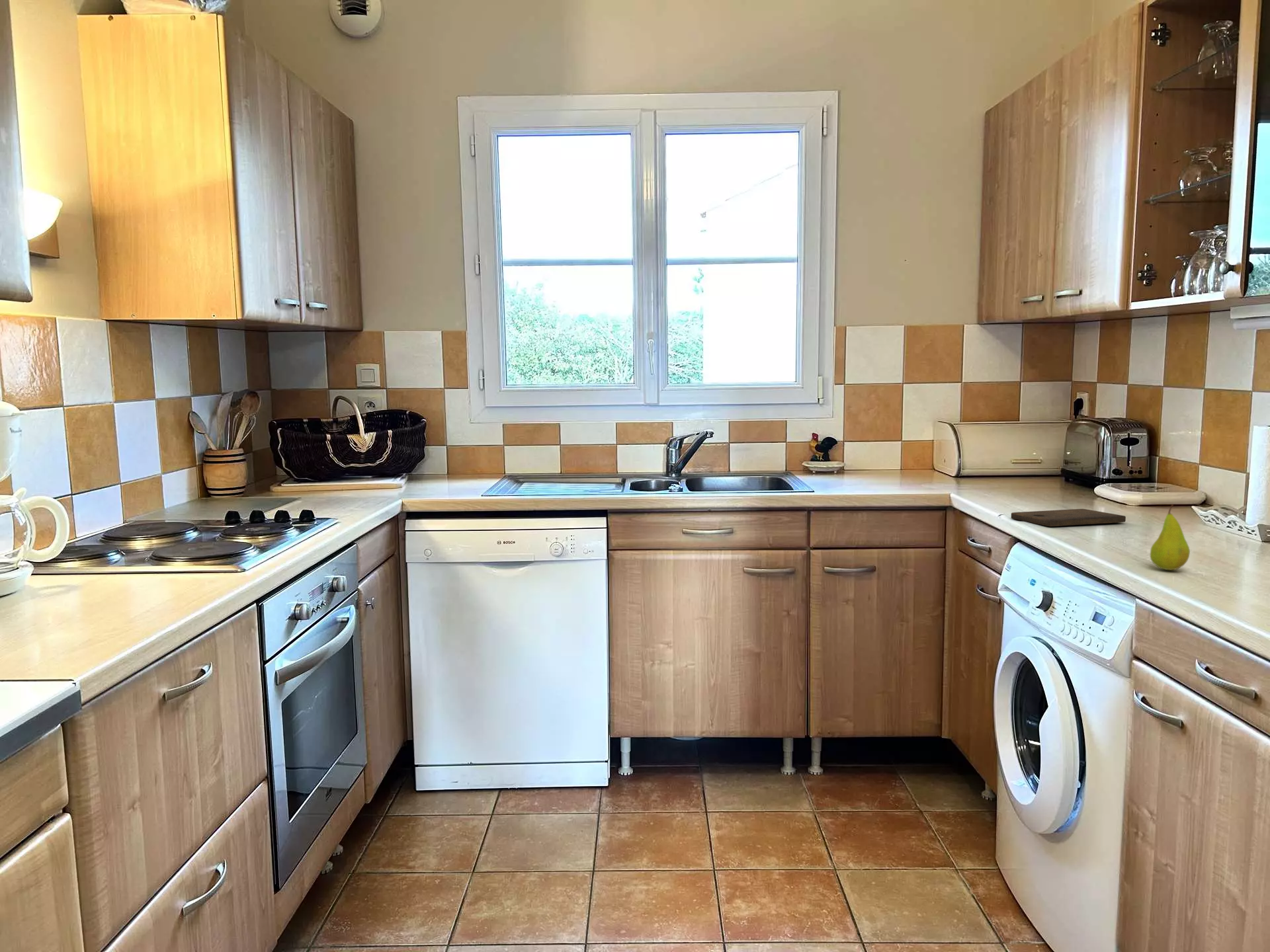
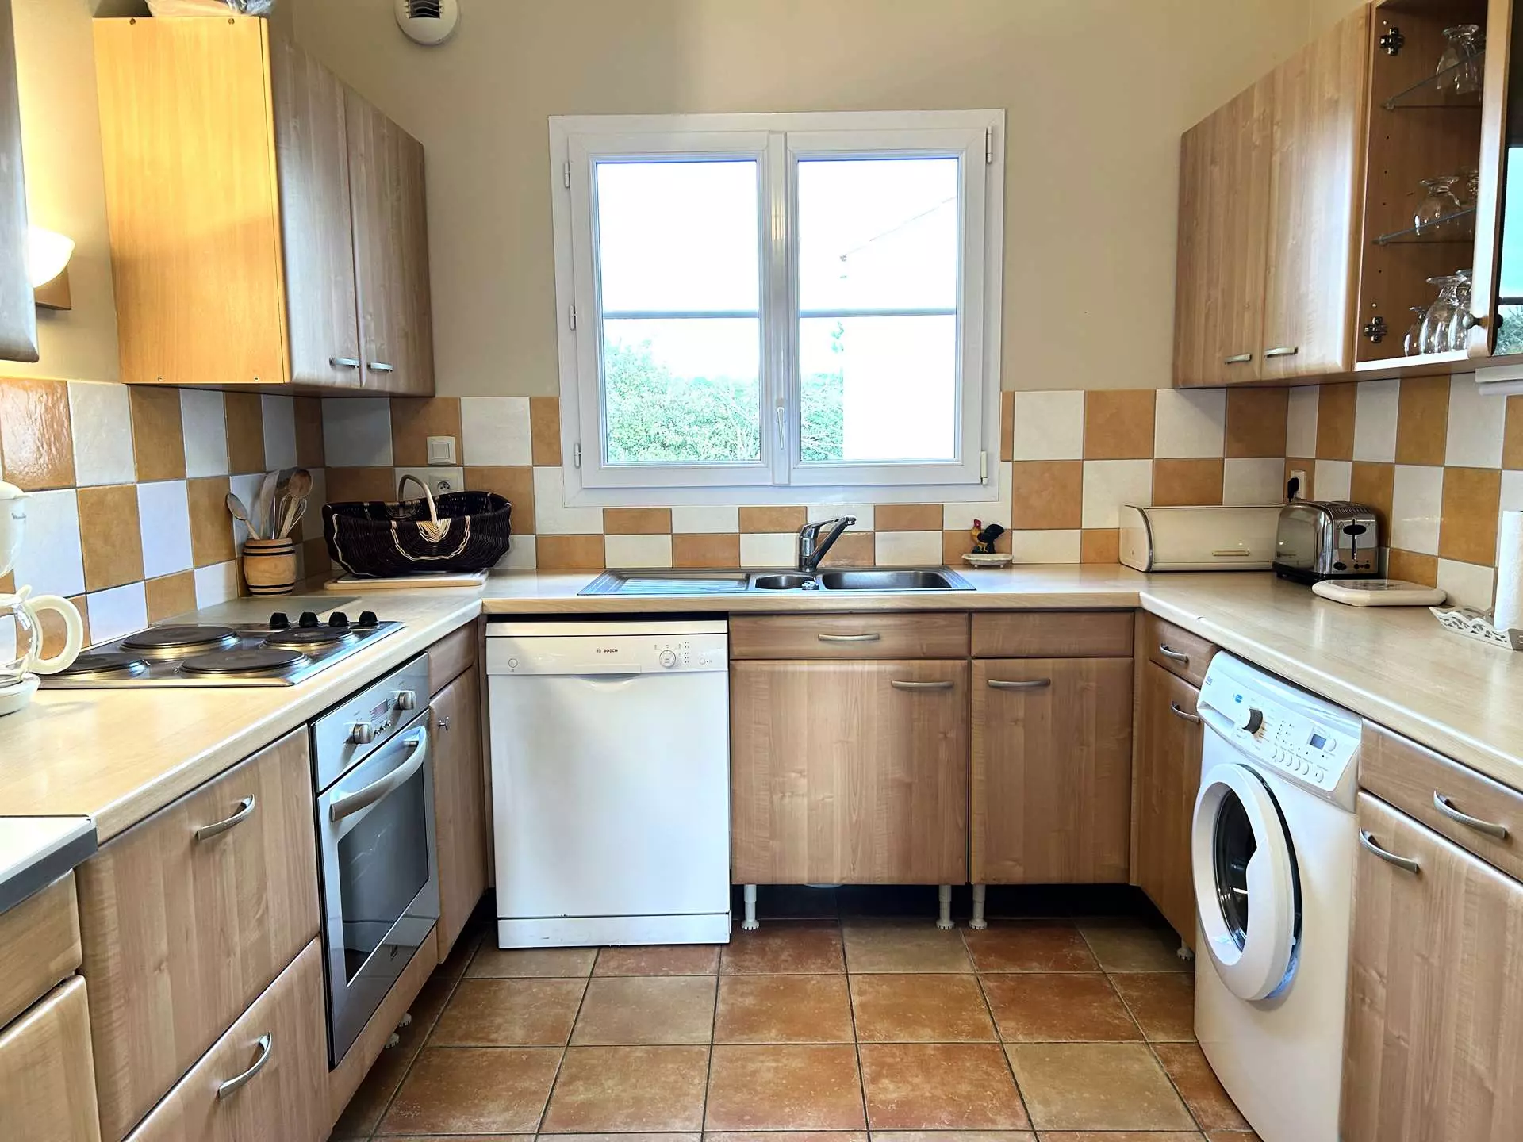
- fruit (1170, 537)
- cutting board (1067, 517)
